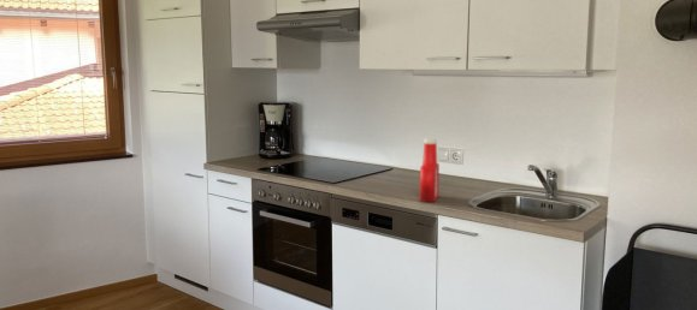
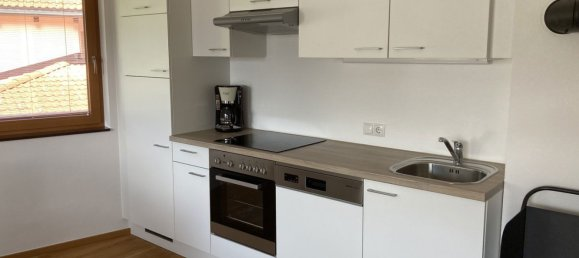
- soap bottle (430, 168)
